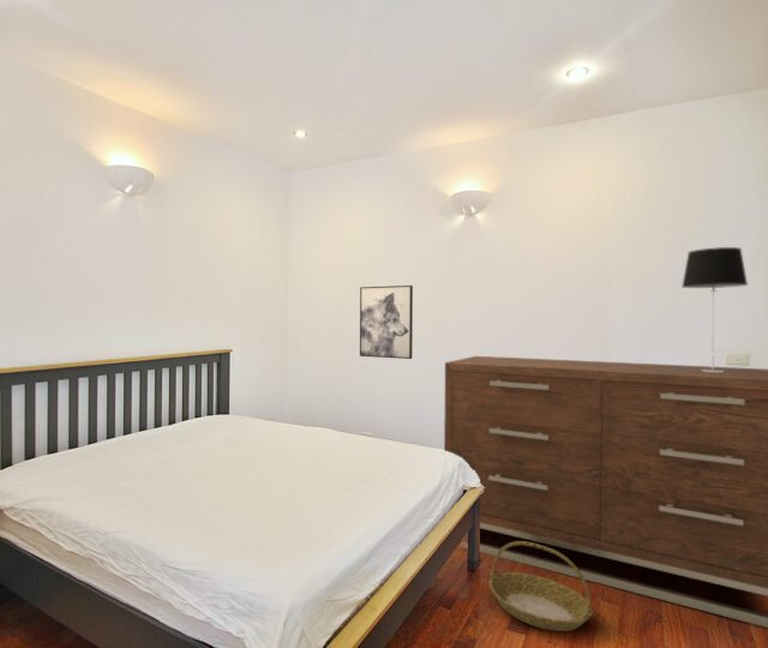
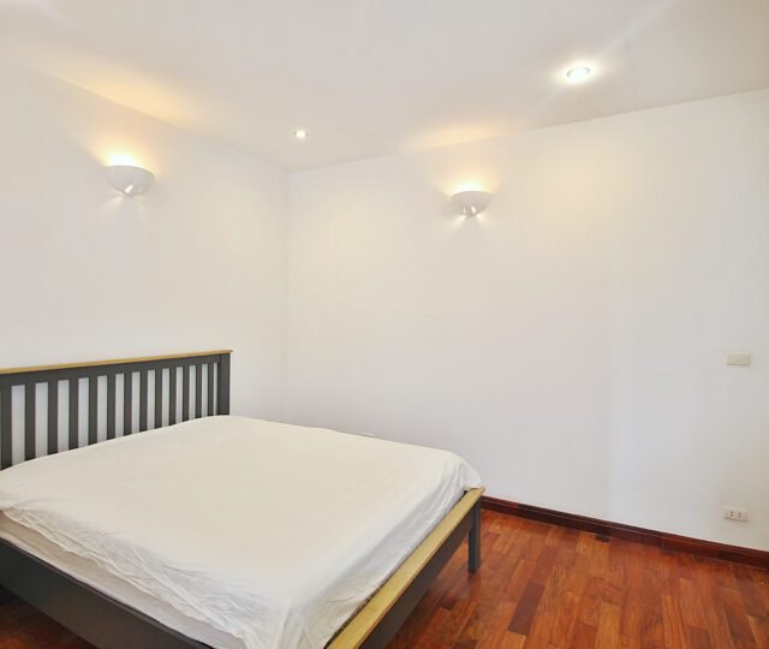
- basket (538, 577)
- wall art (385, 322)
- table lamp (713, 311)
- dresser (602, 462)
